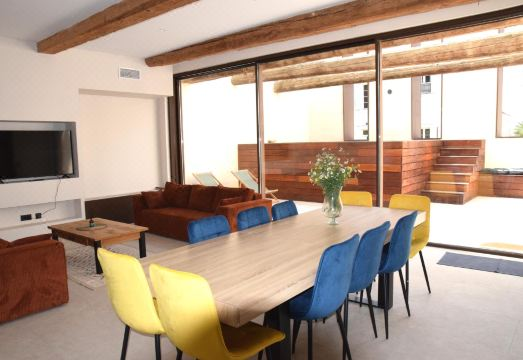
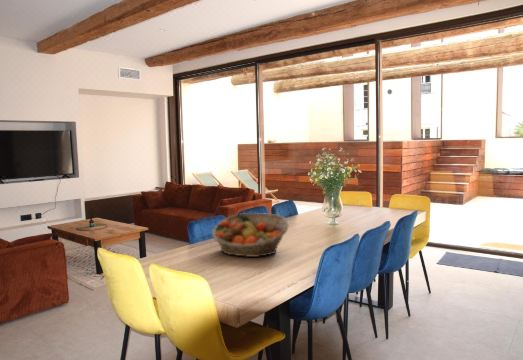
+ fruit basket (250, 234)
